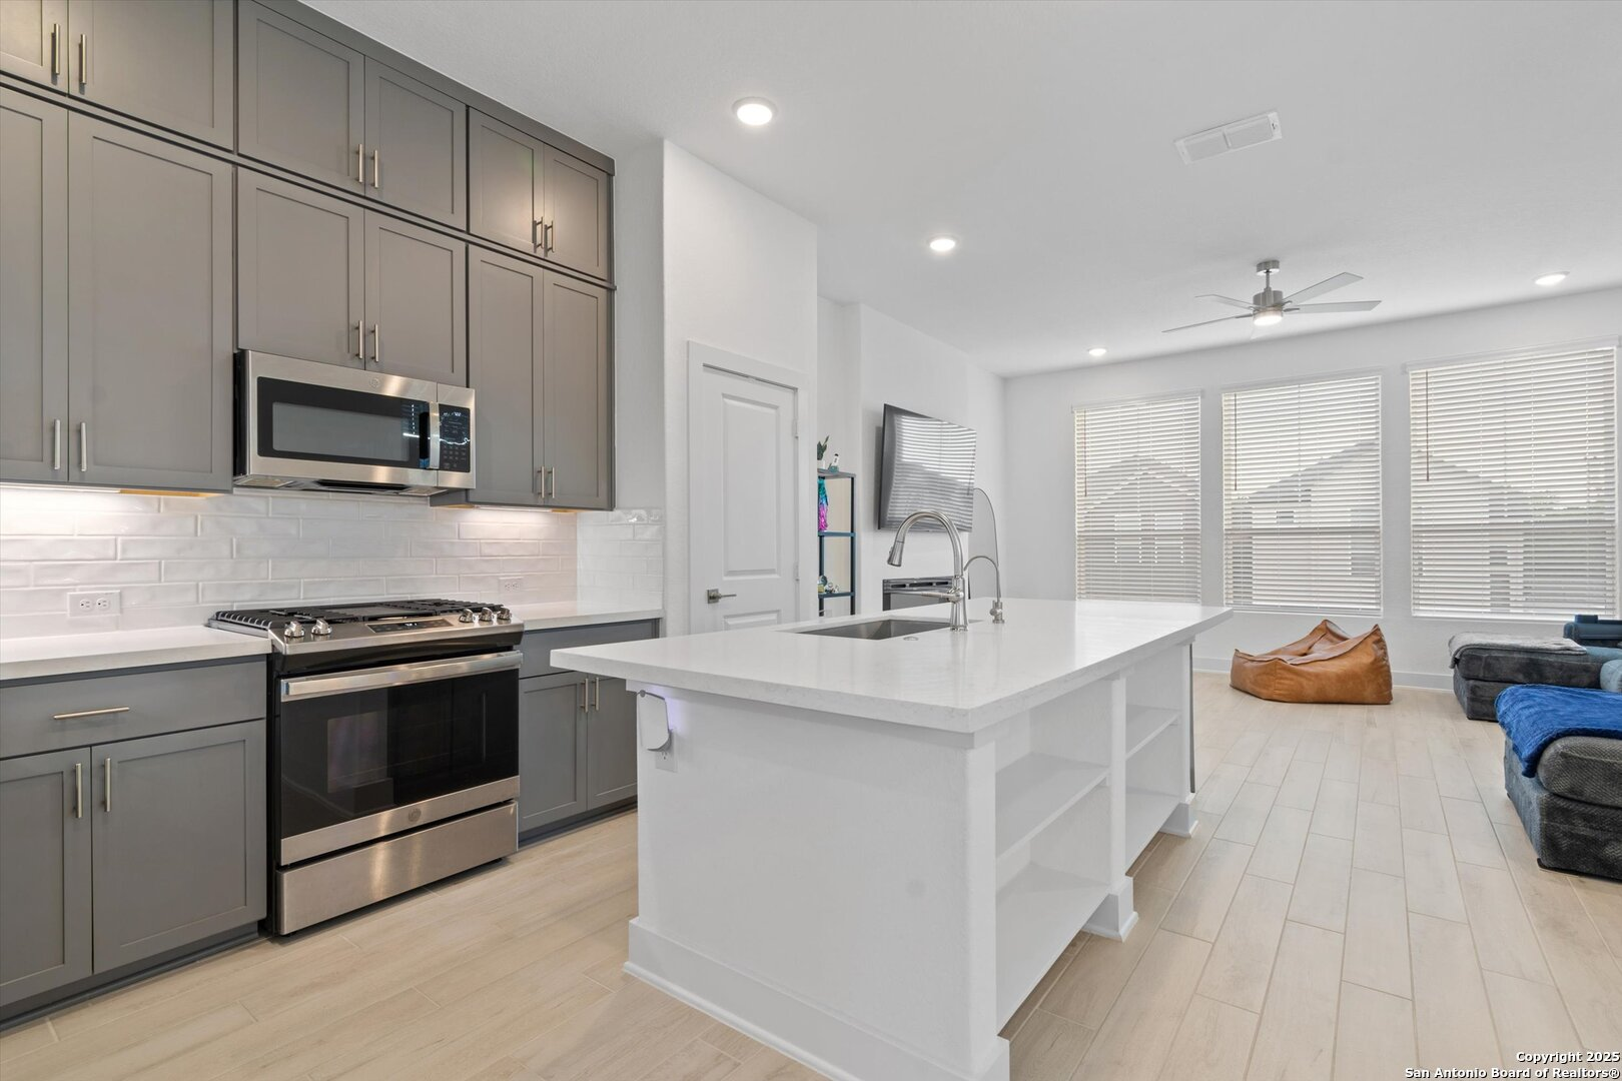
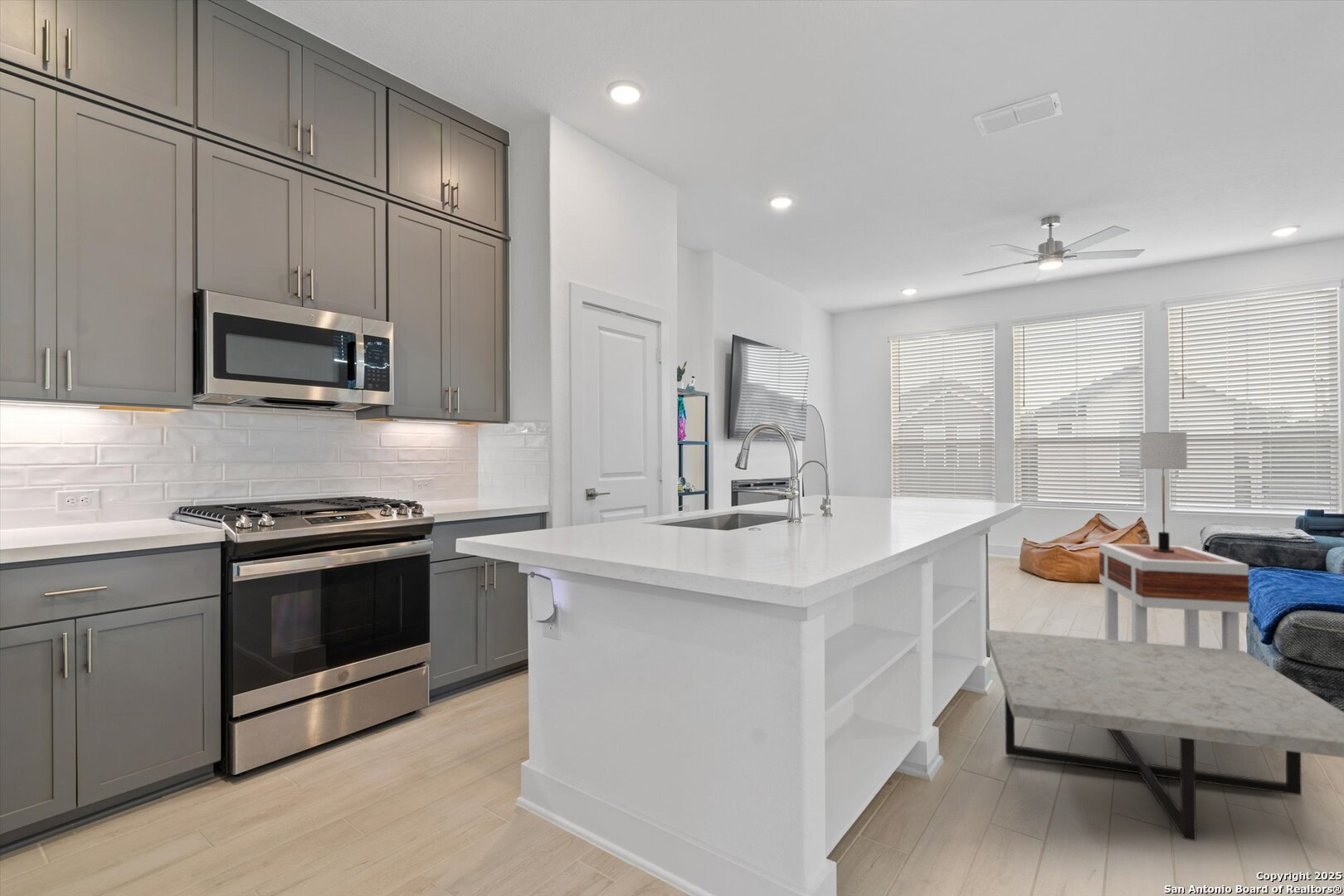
+ table lamp (1163, 491)
+ coffee table (1142, 723)
+ side table (1170, 608)
